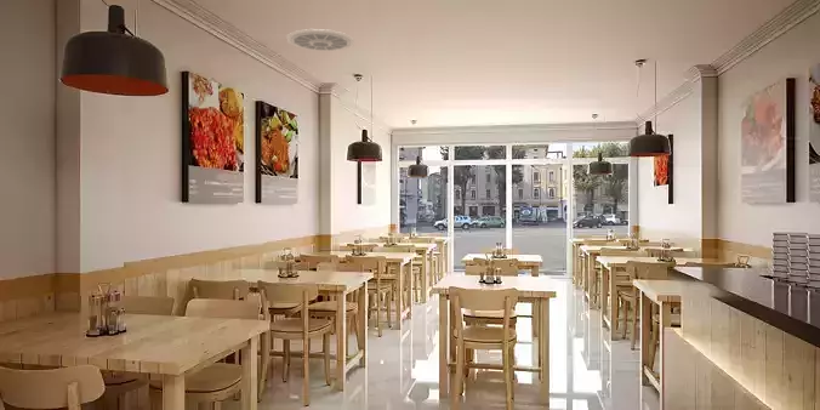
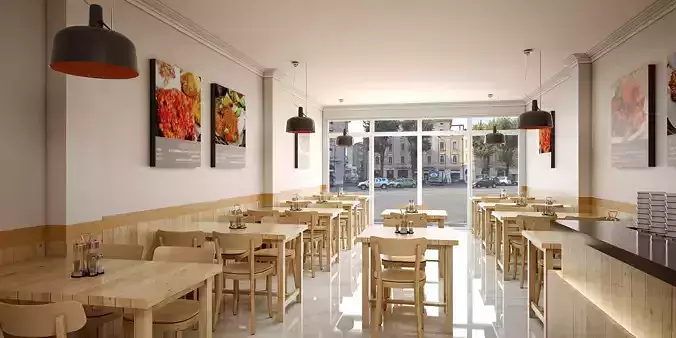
- ceiling vent (320, 41)
